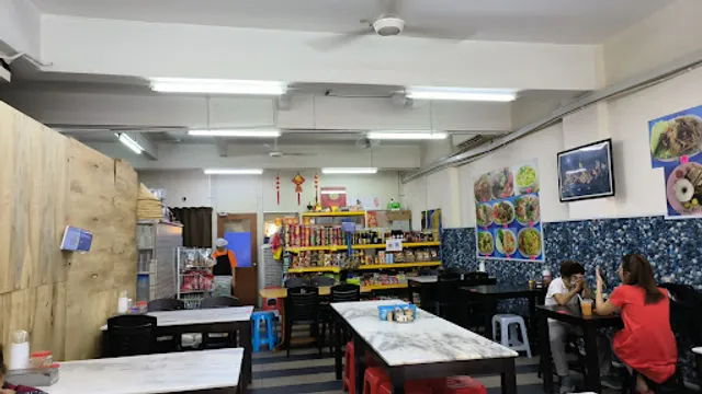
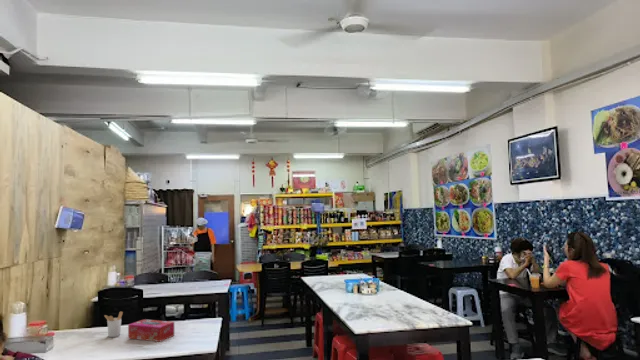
+ tissue box (151, 330)
+ utensil holder (112, 324)
